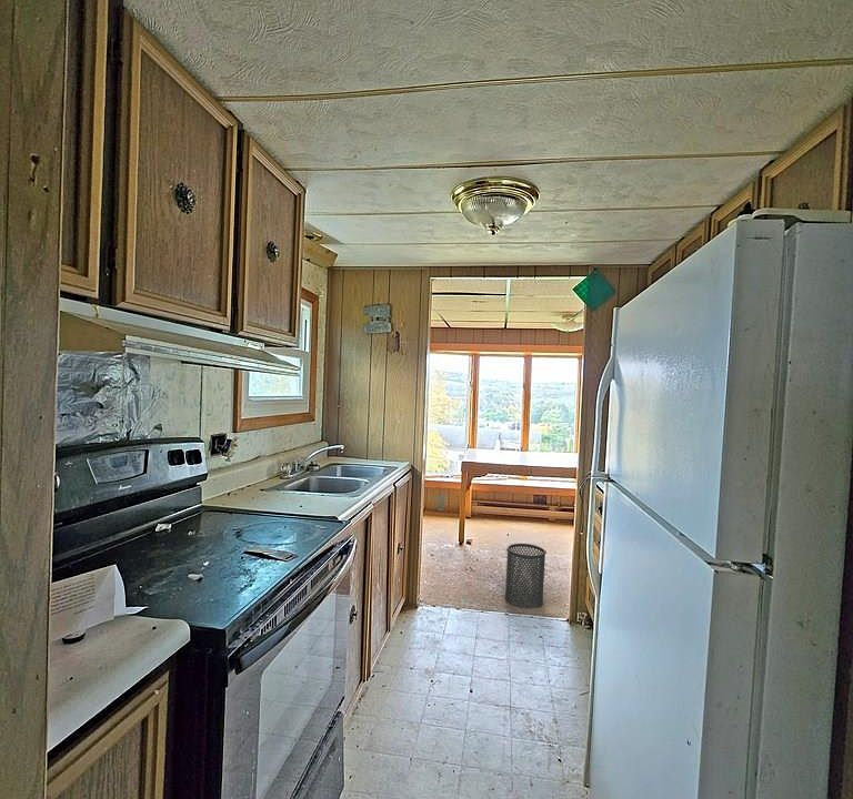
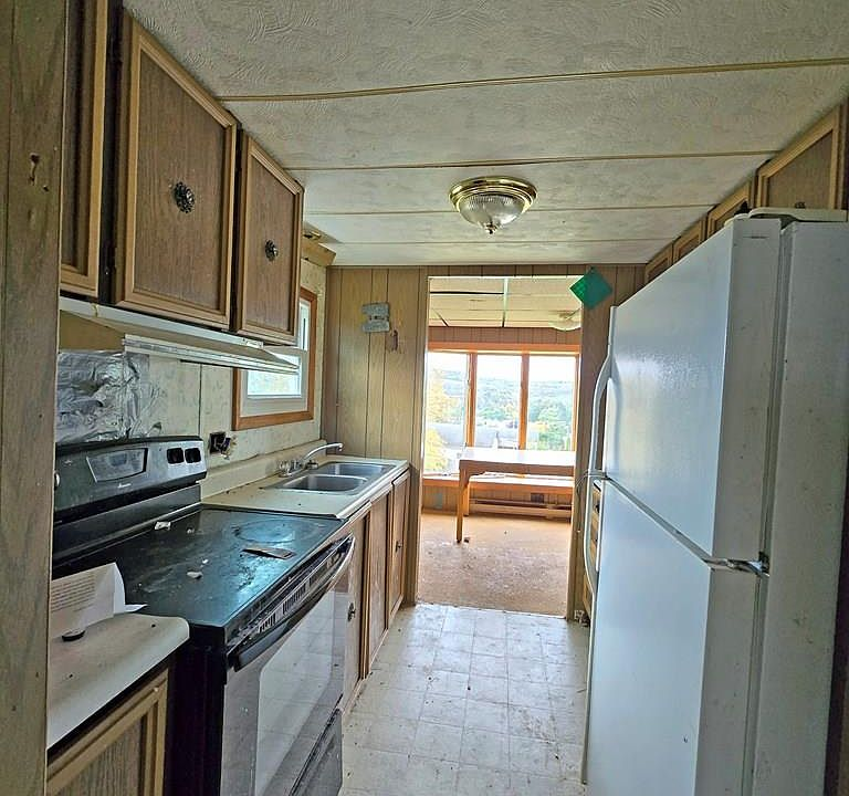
- trash can (524, 574)
